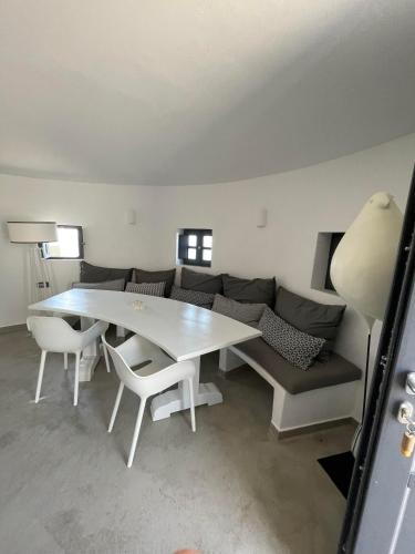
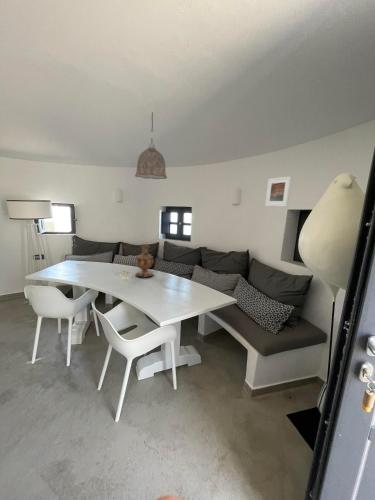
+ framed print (277, 192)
+ vase (144, 260)
+ pendant lamp (151, 145)
